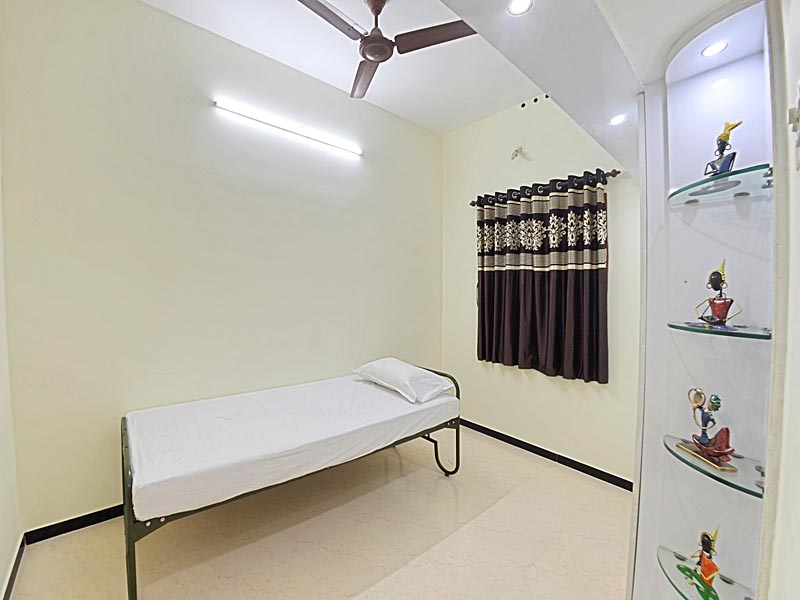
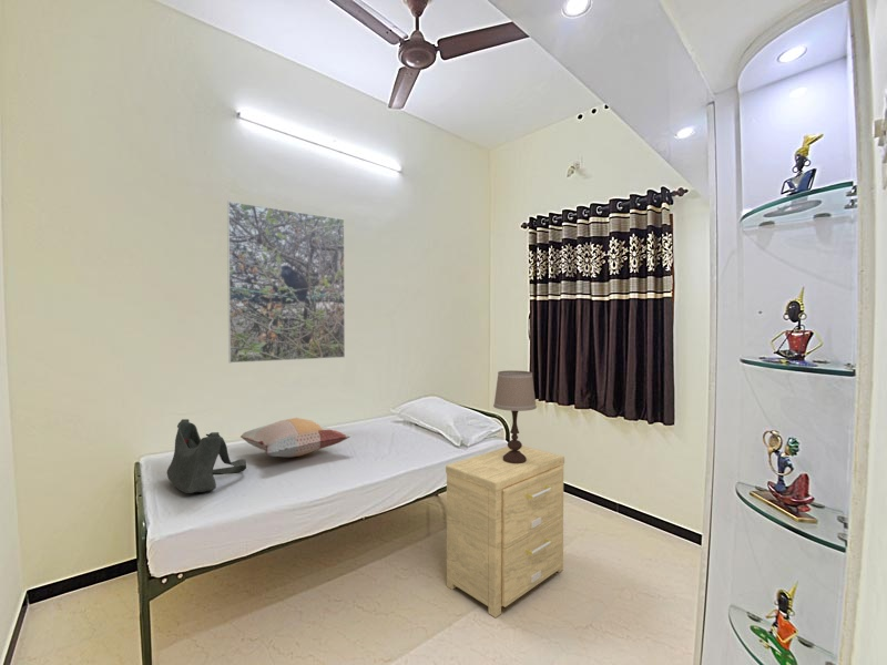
+ shoulder bag (211, 452)
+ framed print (290, 285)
+ decorative pillow (294, 436)
+ side table (510, 521)
+ table lamp (514, 416)
